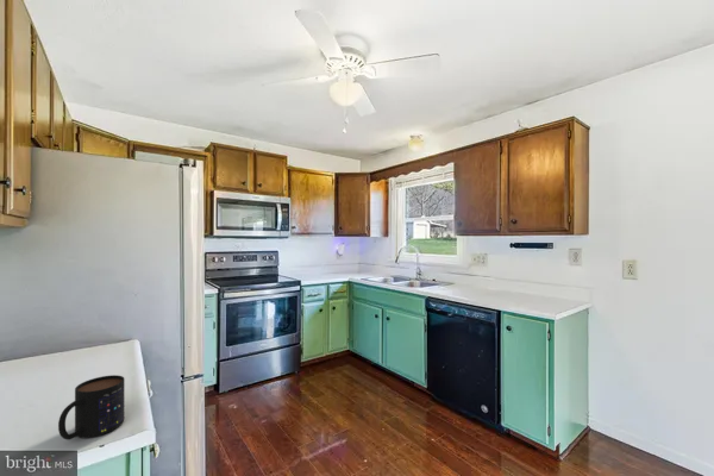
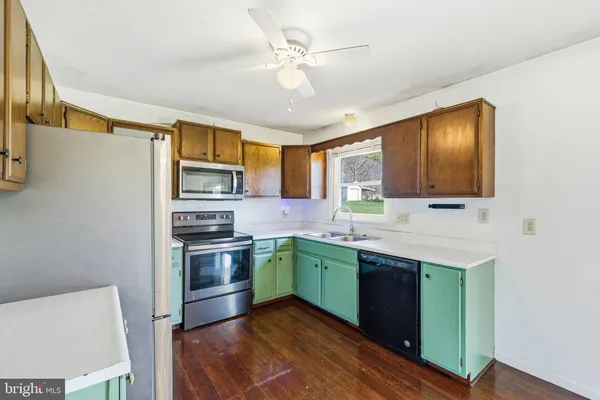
- mug (90, 409)
